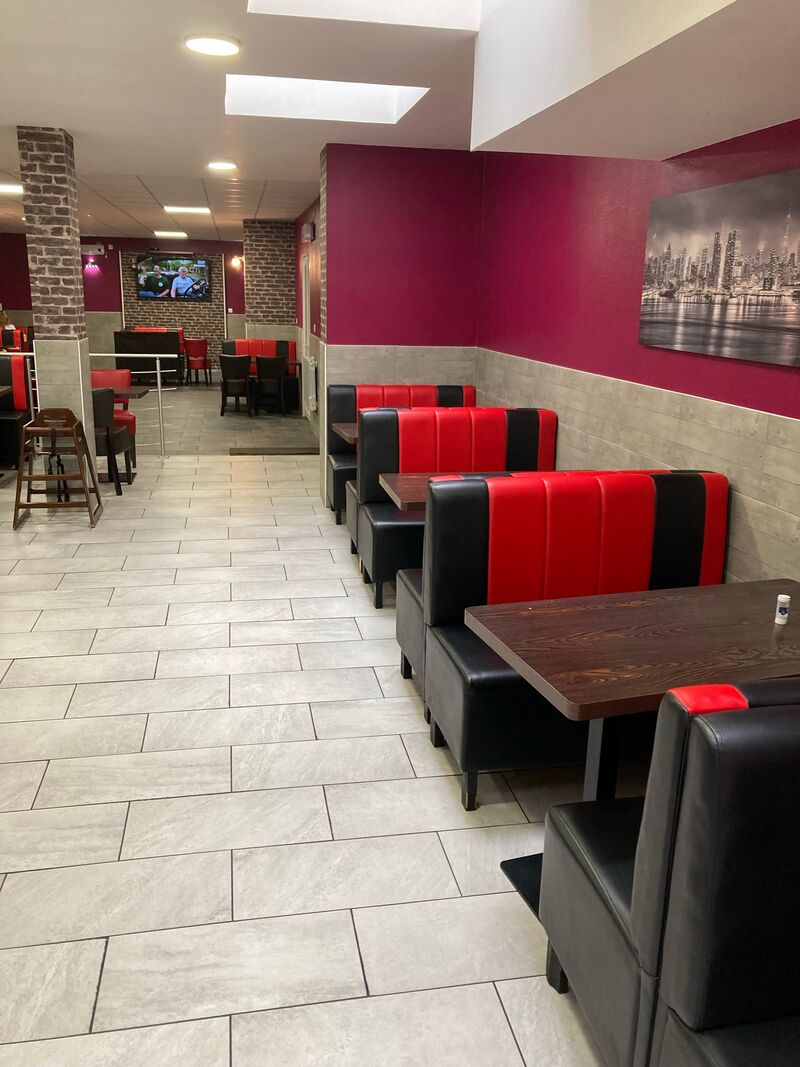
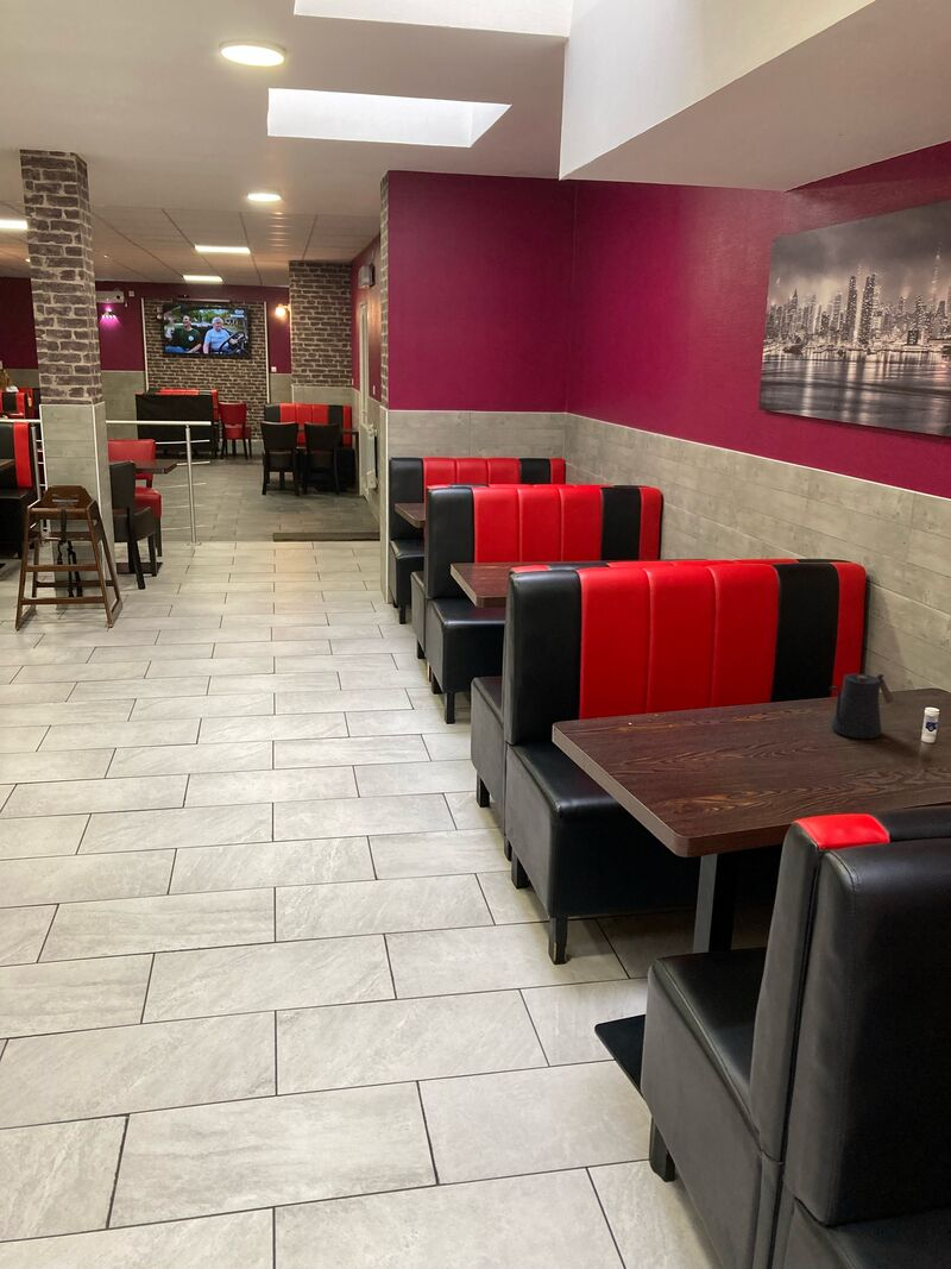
+ kettle (861, 703)
